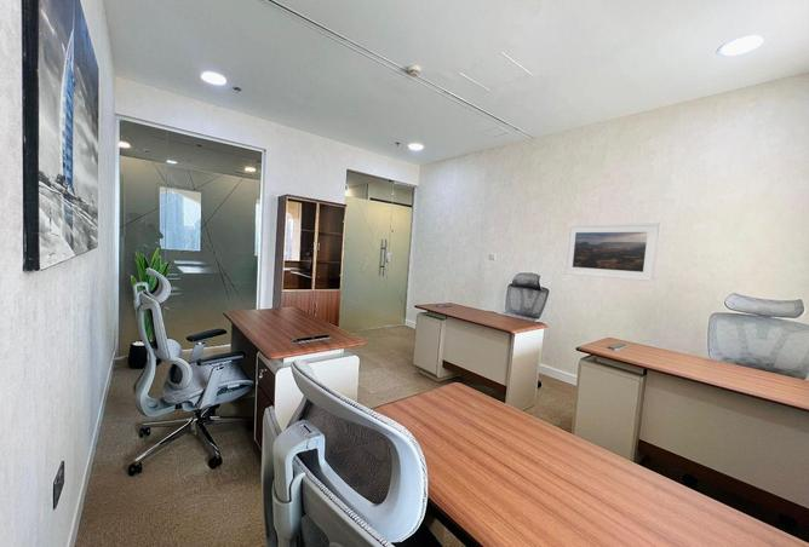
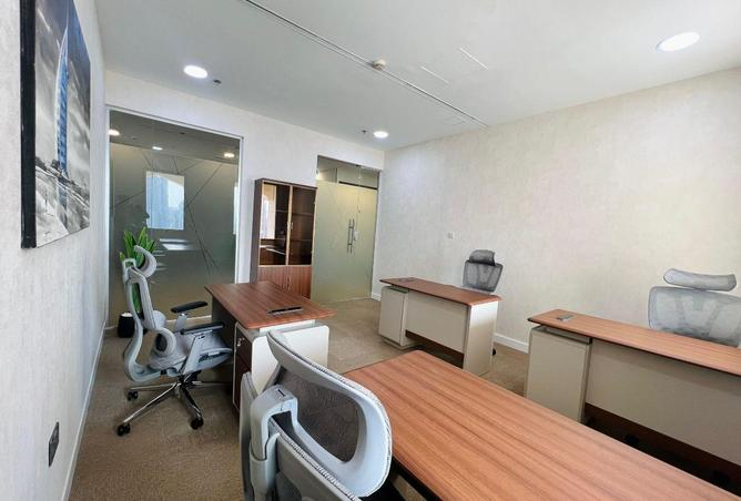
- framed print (607, 251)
